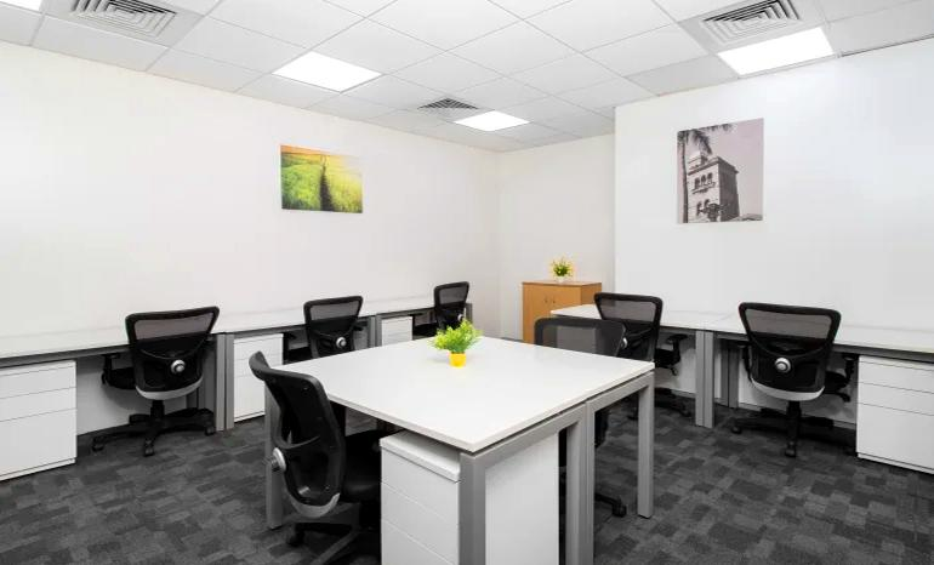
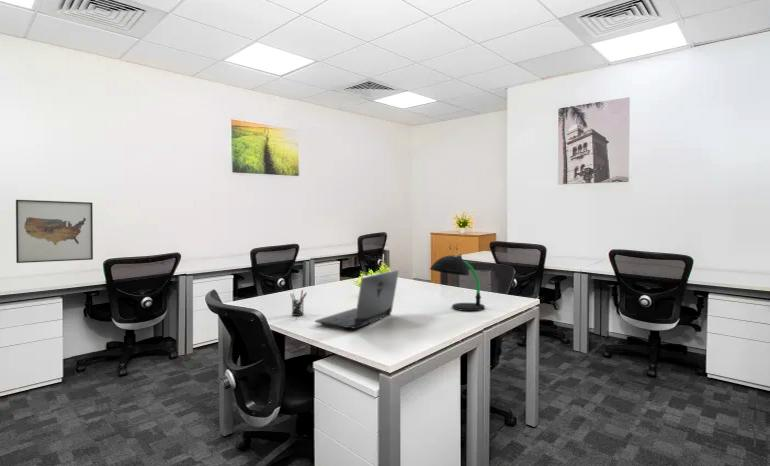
+ laptop (359, 295)
+ pen holder (297, 301)
+ desk lamp (458, 274)
+ wall art (56, 231)
